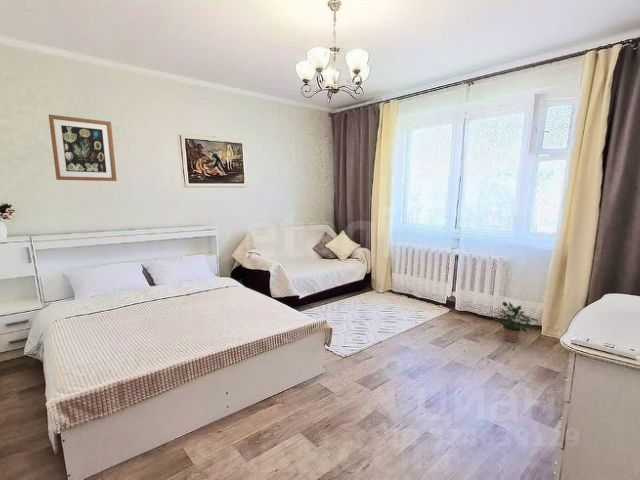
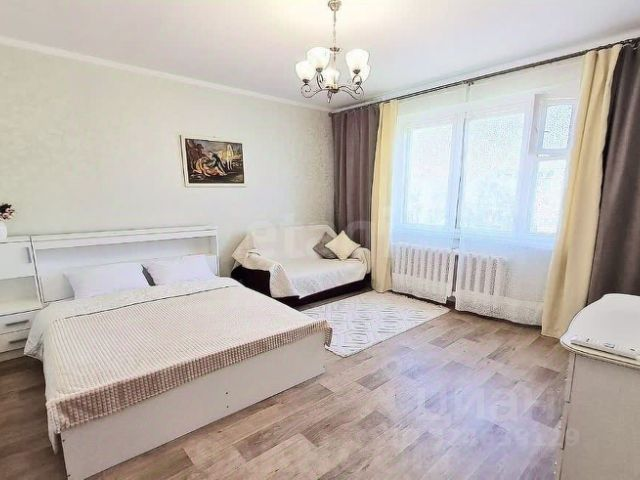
- potted plant (515, 322)
- wall art (84, 149)
